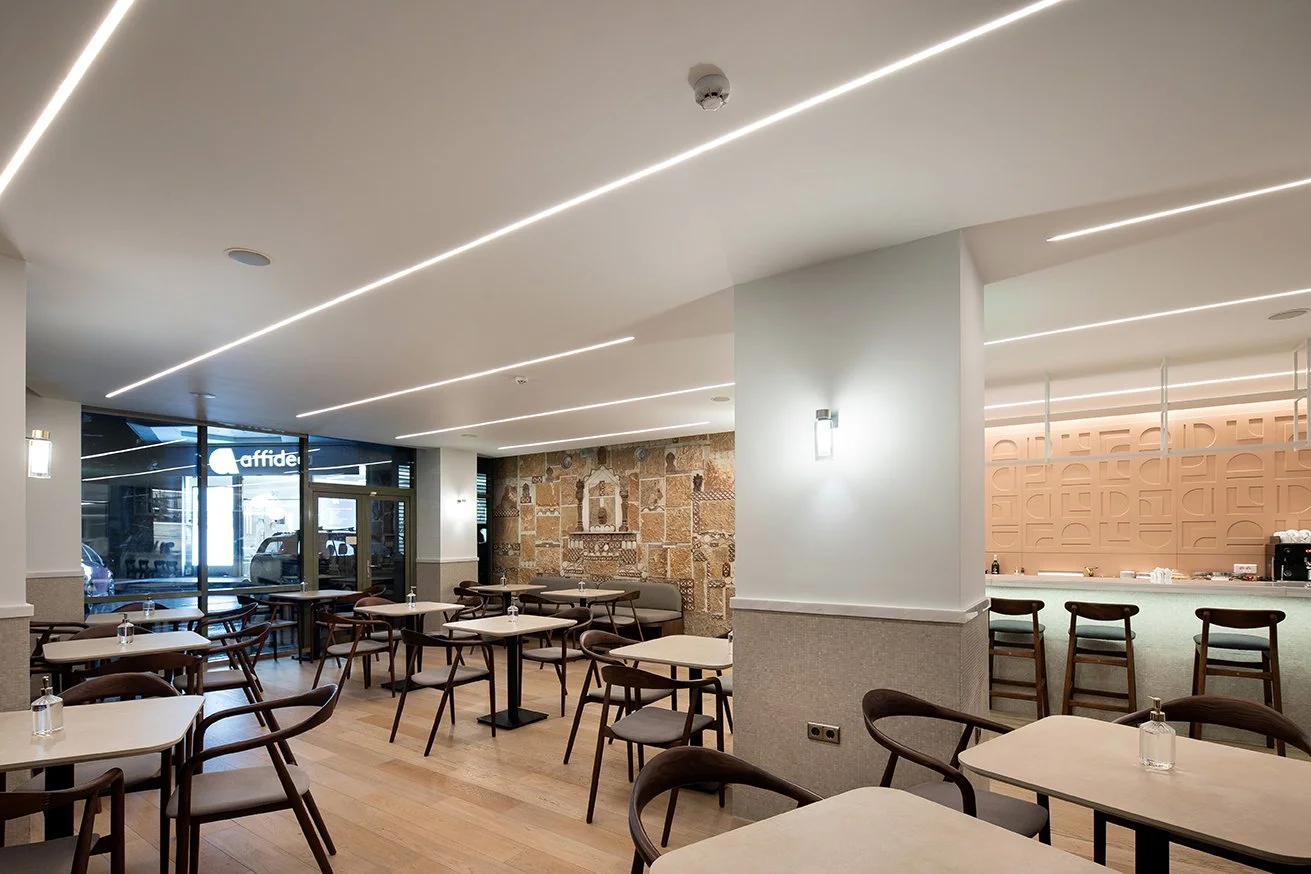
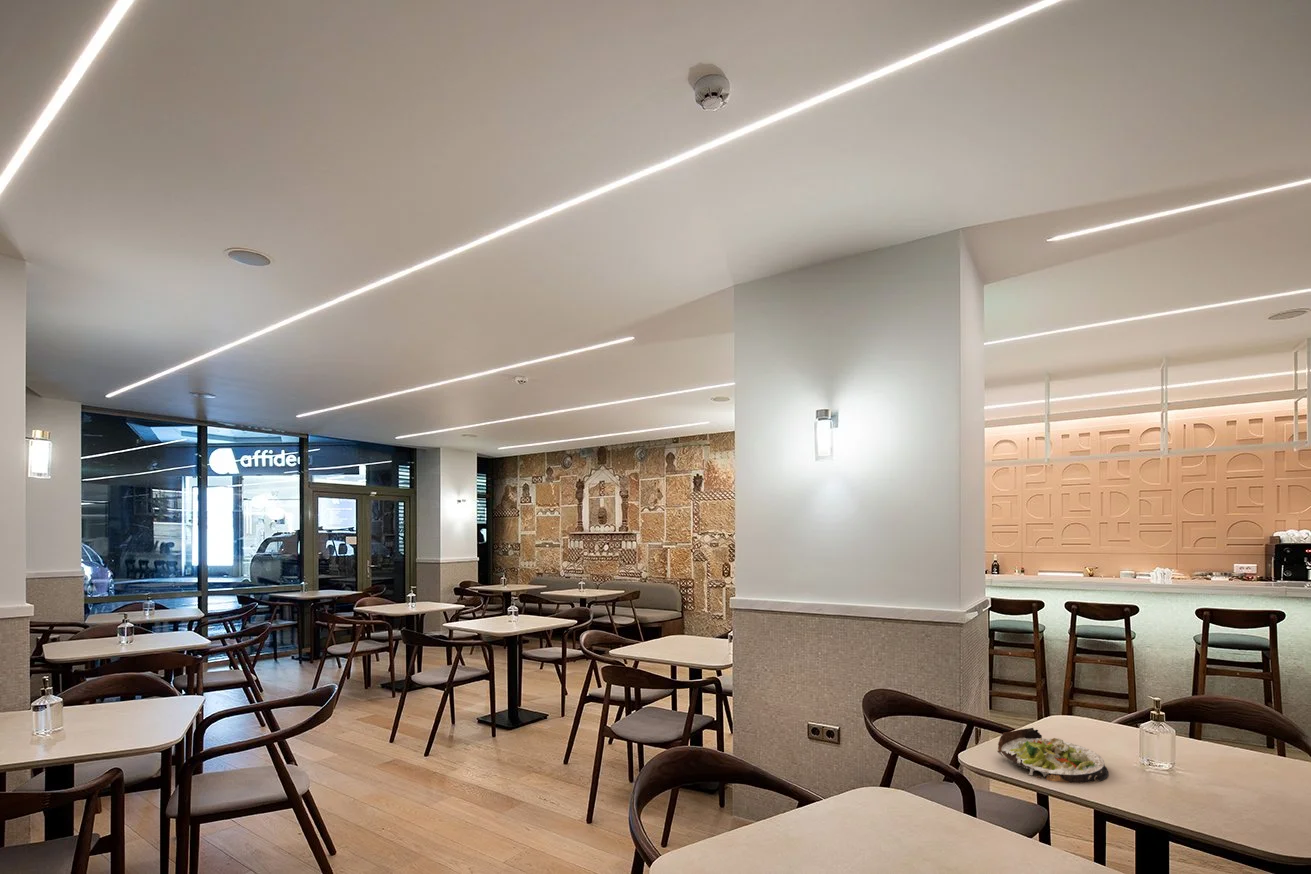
+ salad plate (1054, 754)
